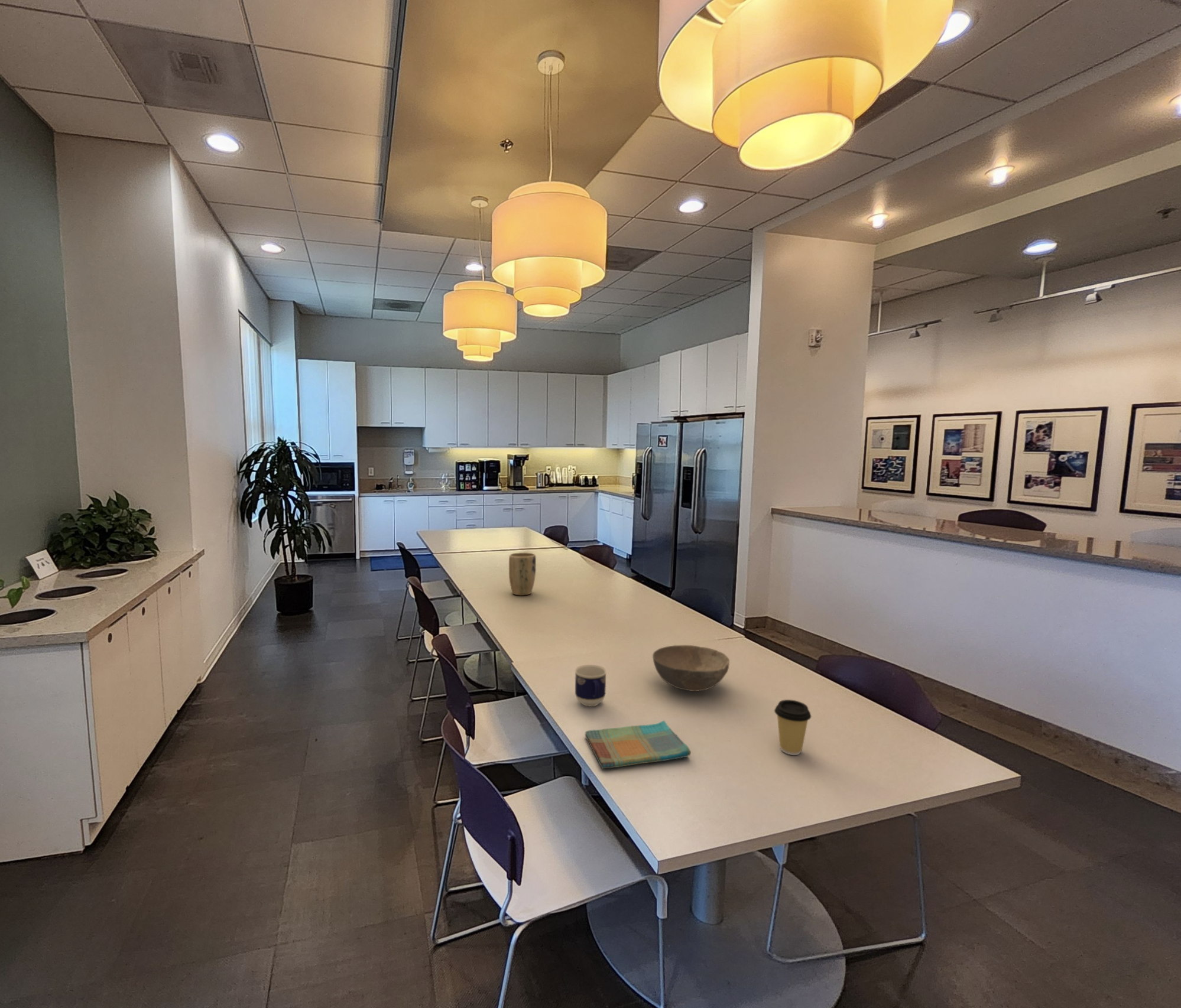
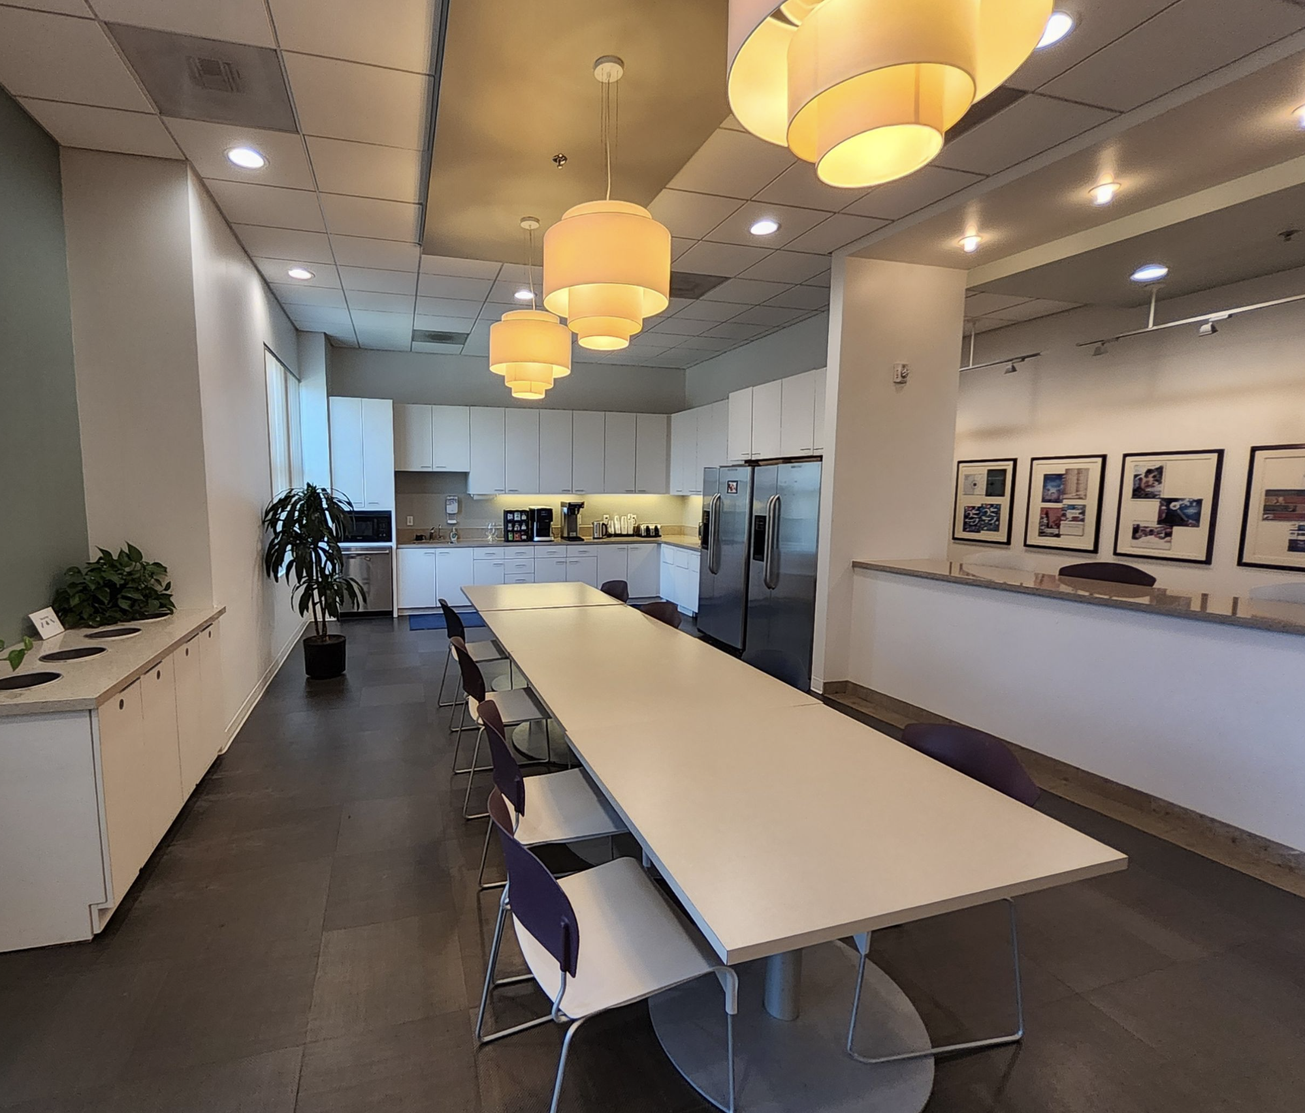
- coffee cup (791, 728)
- bowl (690, 671)
- cup (592, 688)
- dish towel (636, 743)
- plant pot (522, 574)
